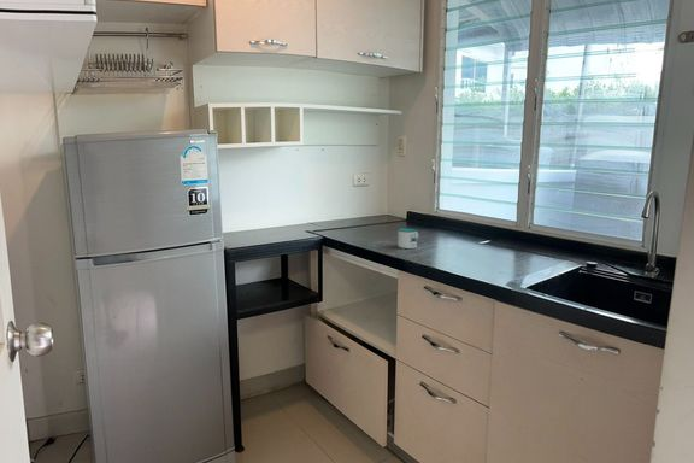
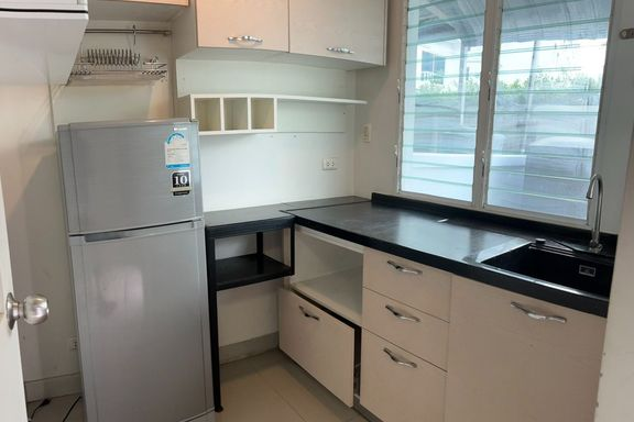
- mug (408, 238)
